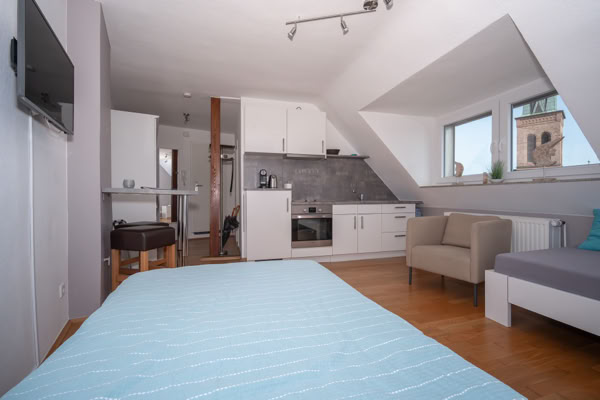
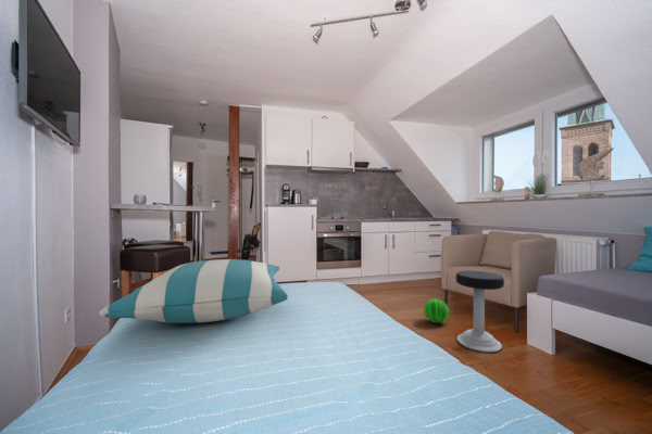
+ ball (436, 310)
+ stool (478, 308)
+ pillow (214, 285)
